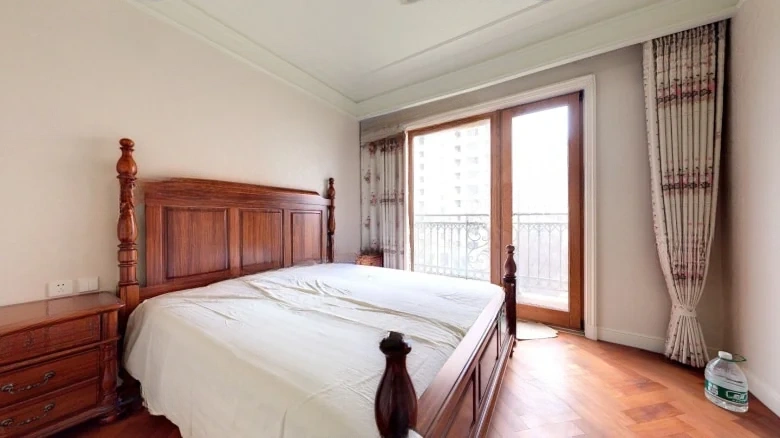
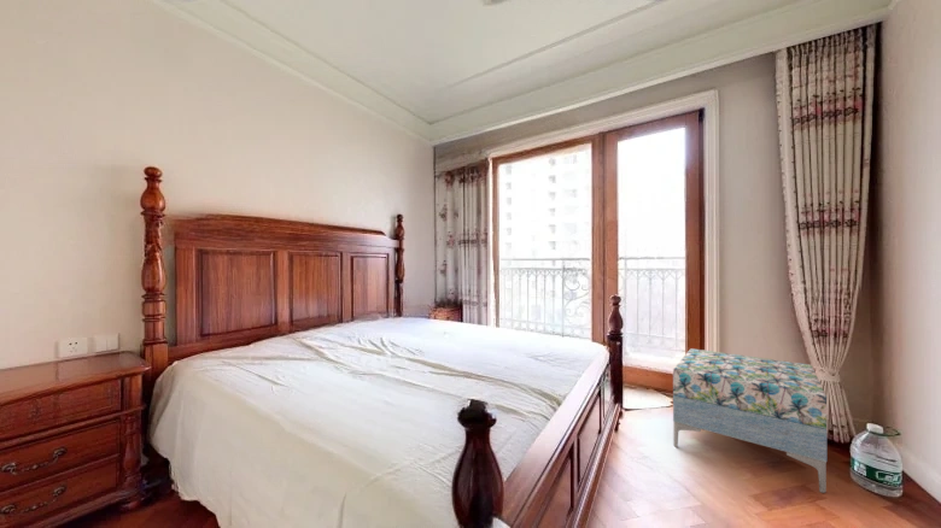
+ ottoman (743, 403)
